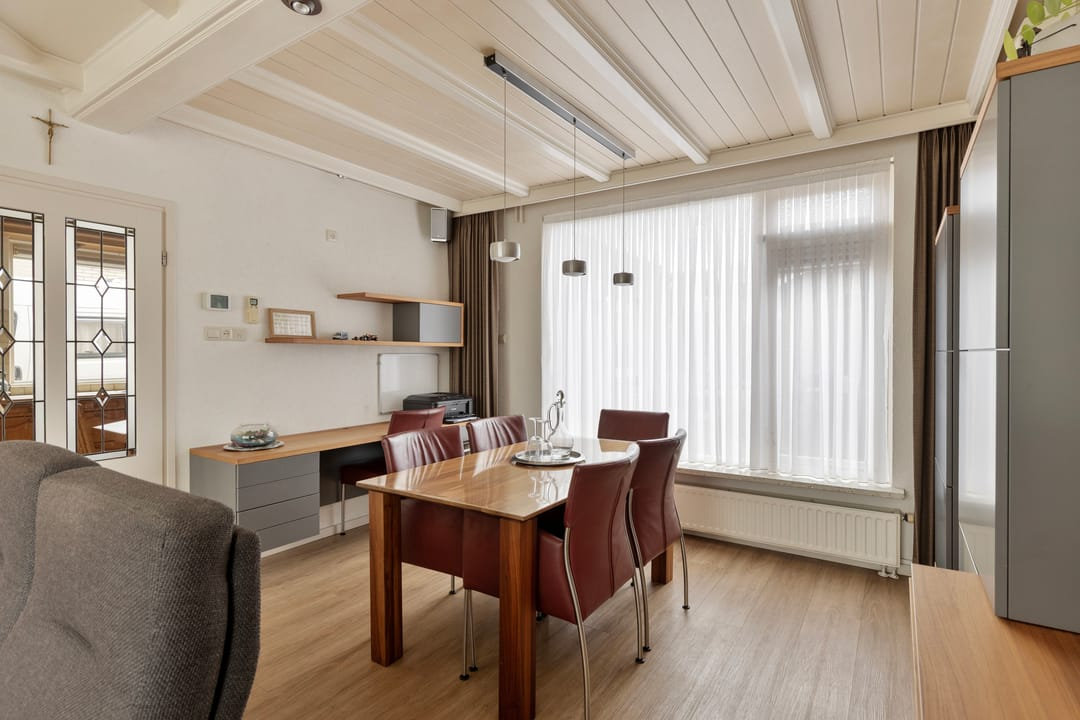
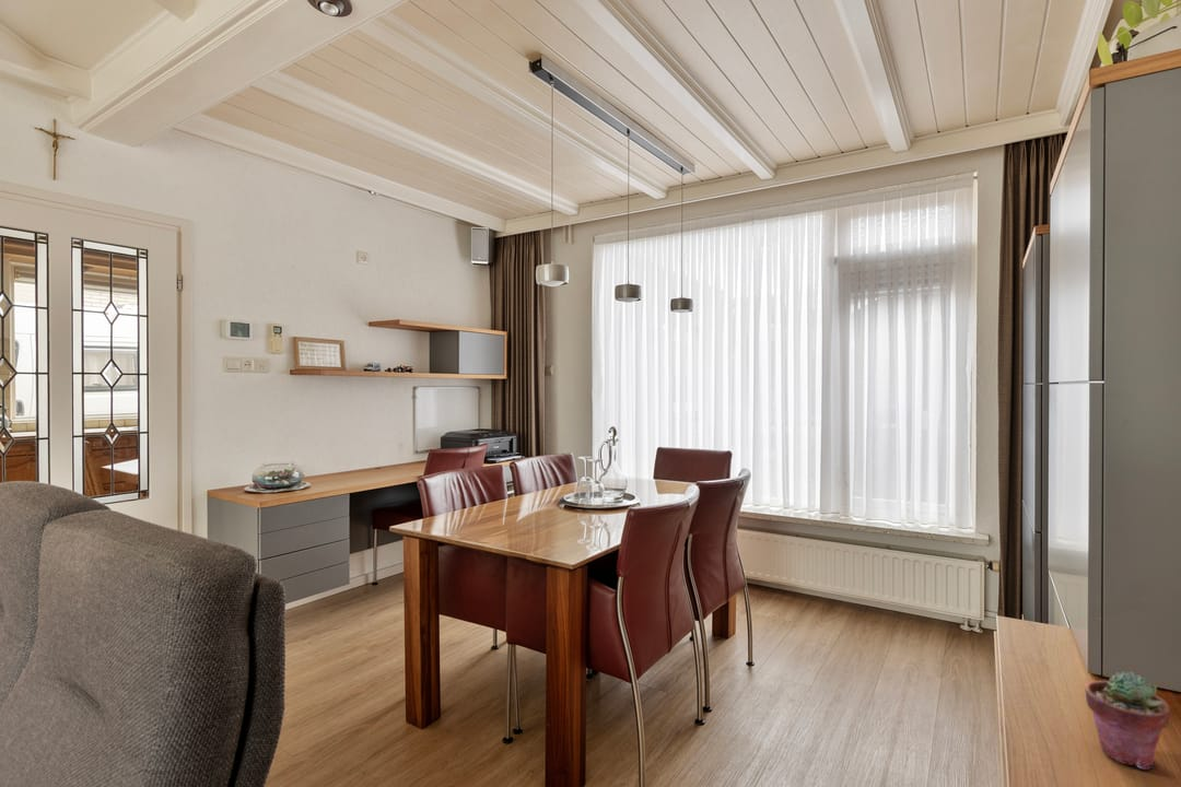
+ potted succulent (1126, 713)
